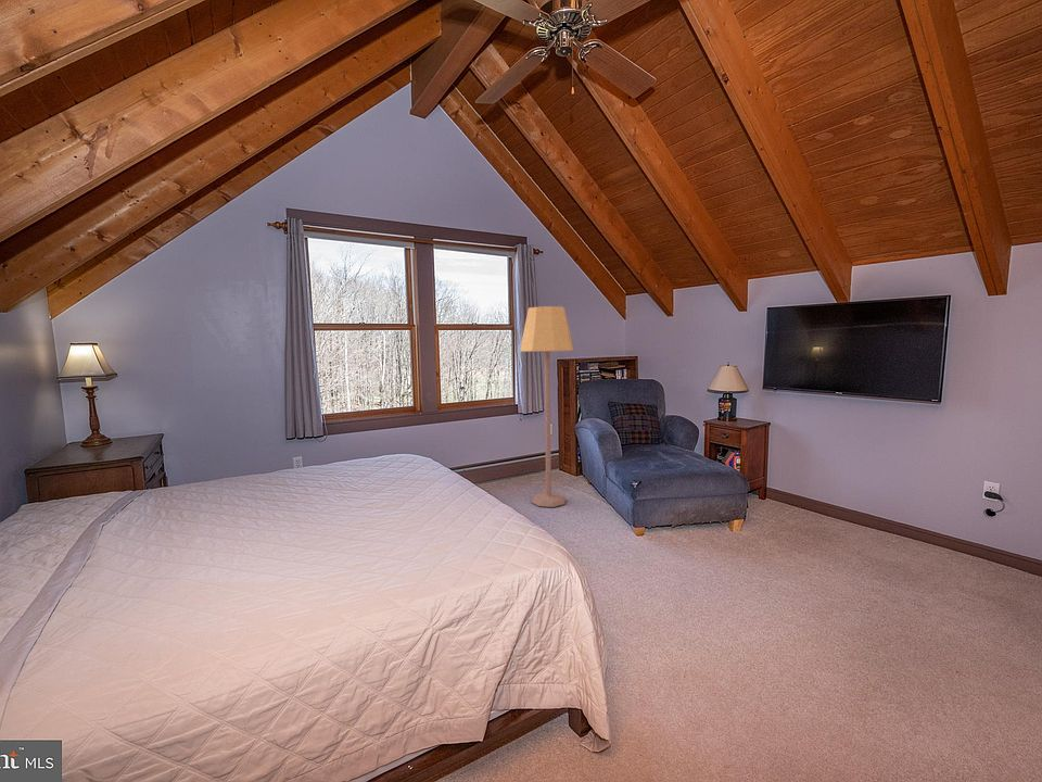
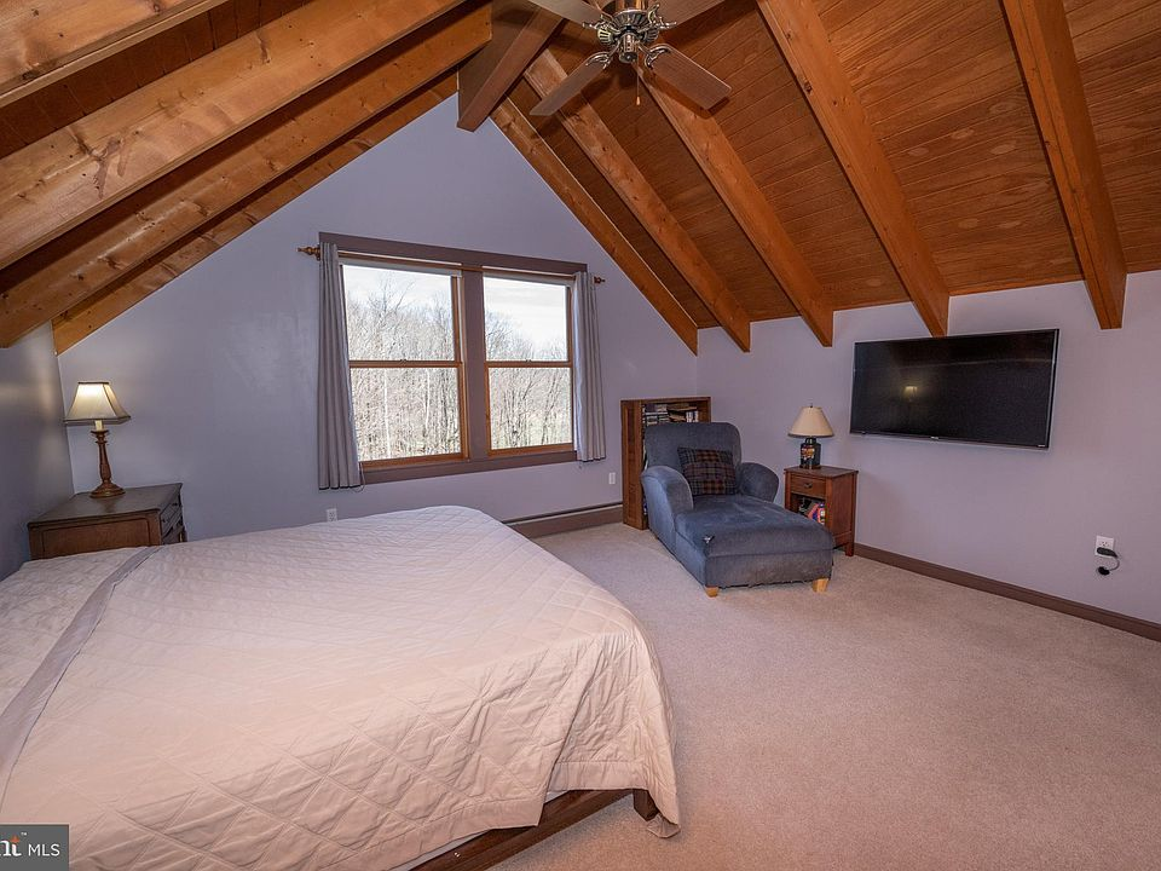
- lamp (547, 406)
